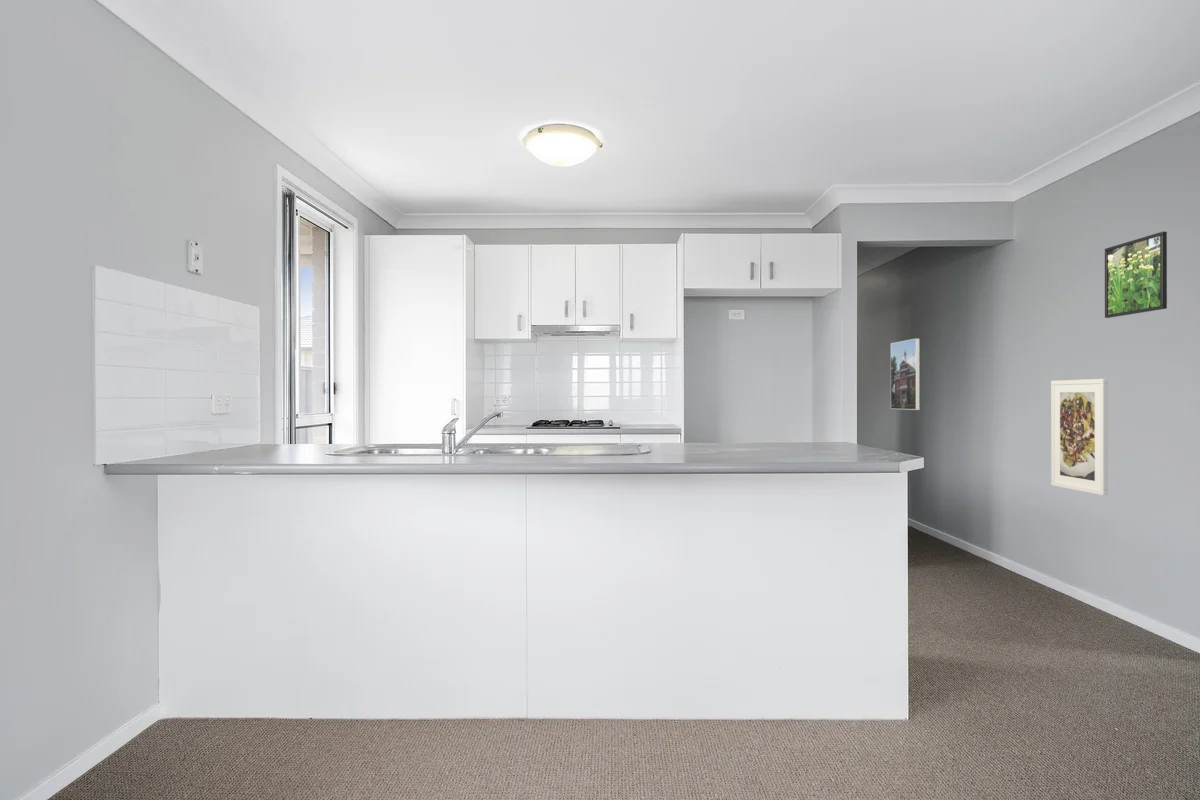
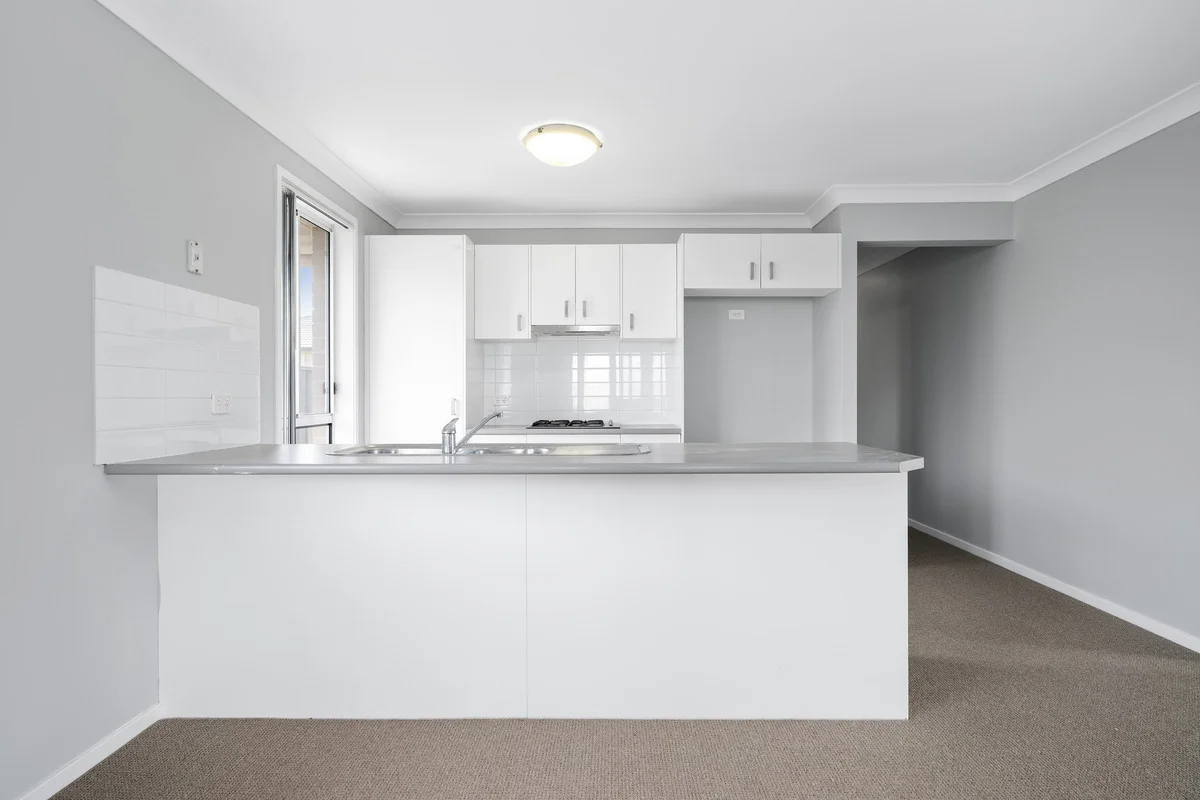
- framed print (1134, 277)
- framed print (904, 375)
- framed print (1077, 435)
